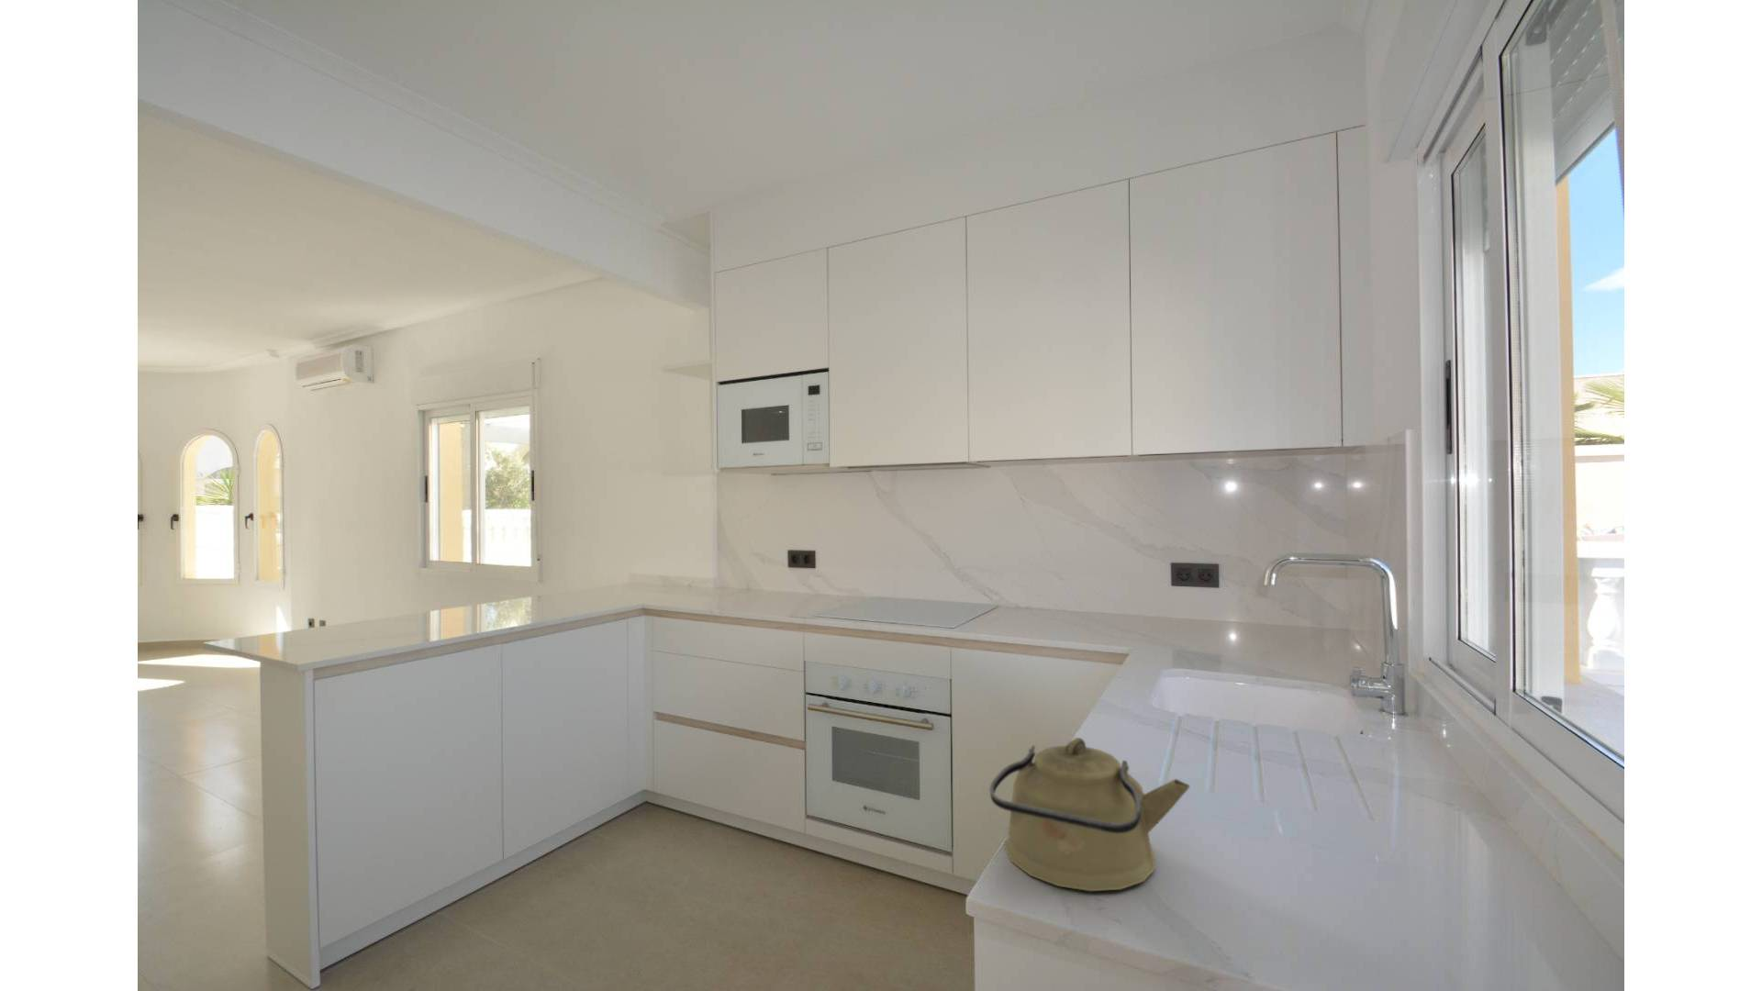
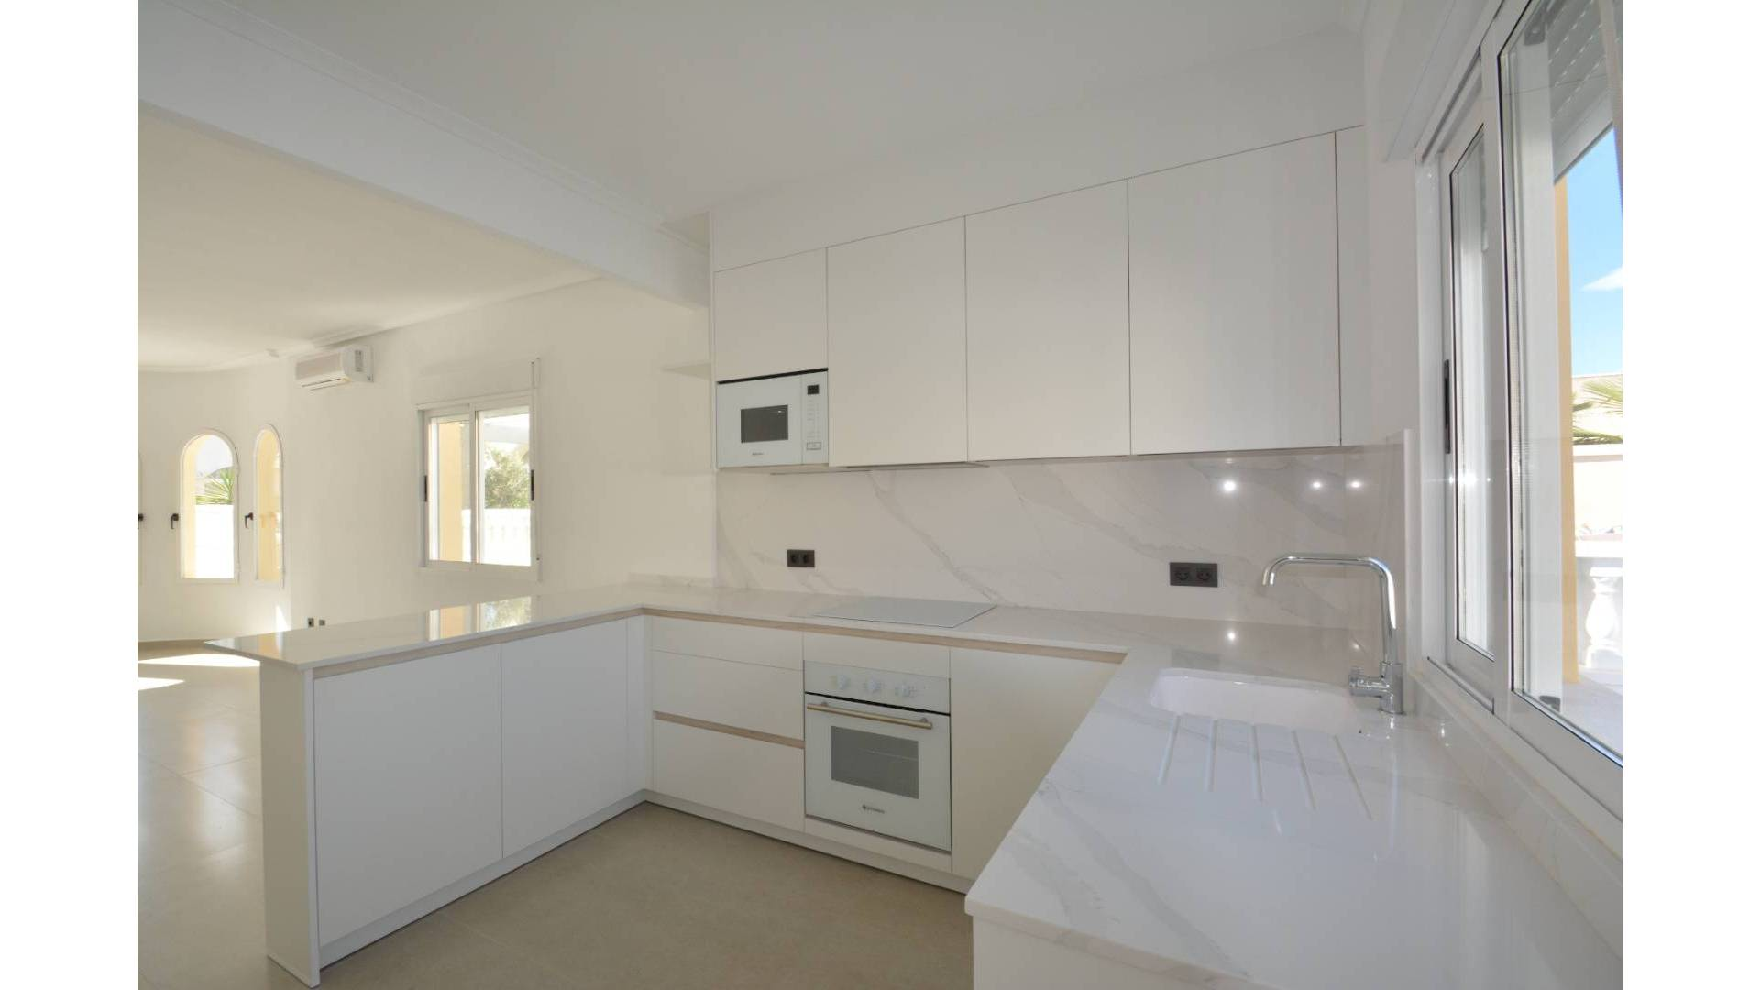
- kettle (1092, 799)
